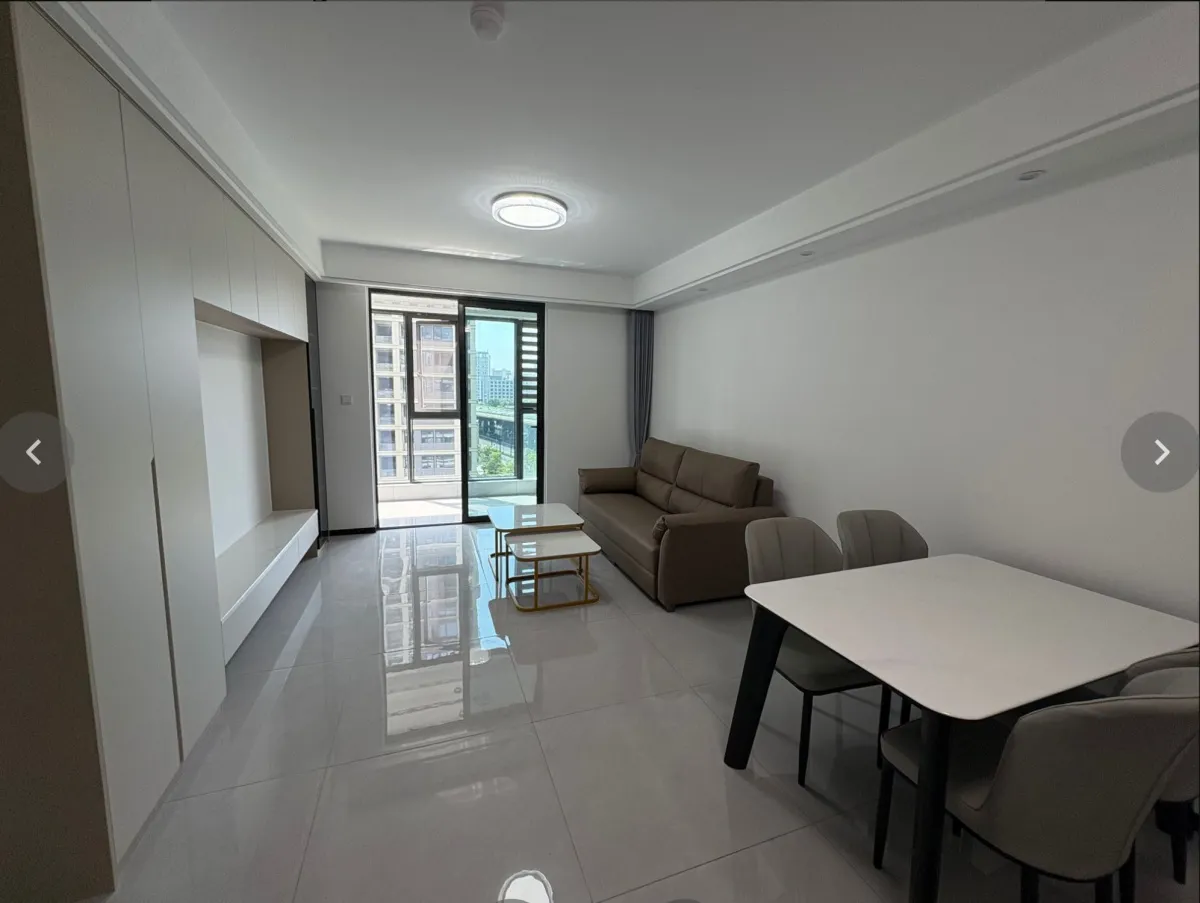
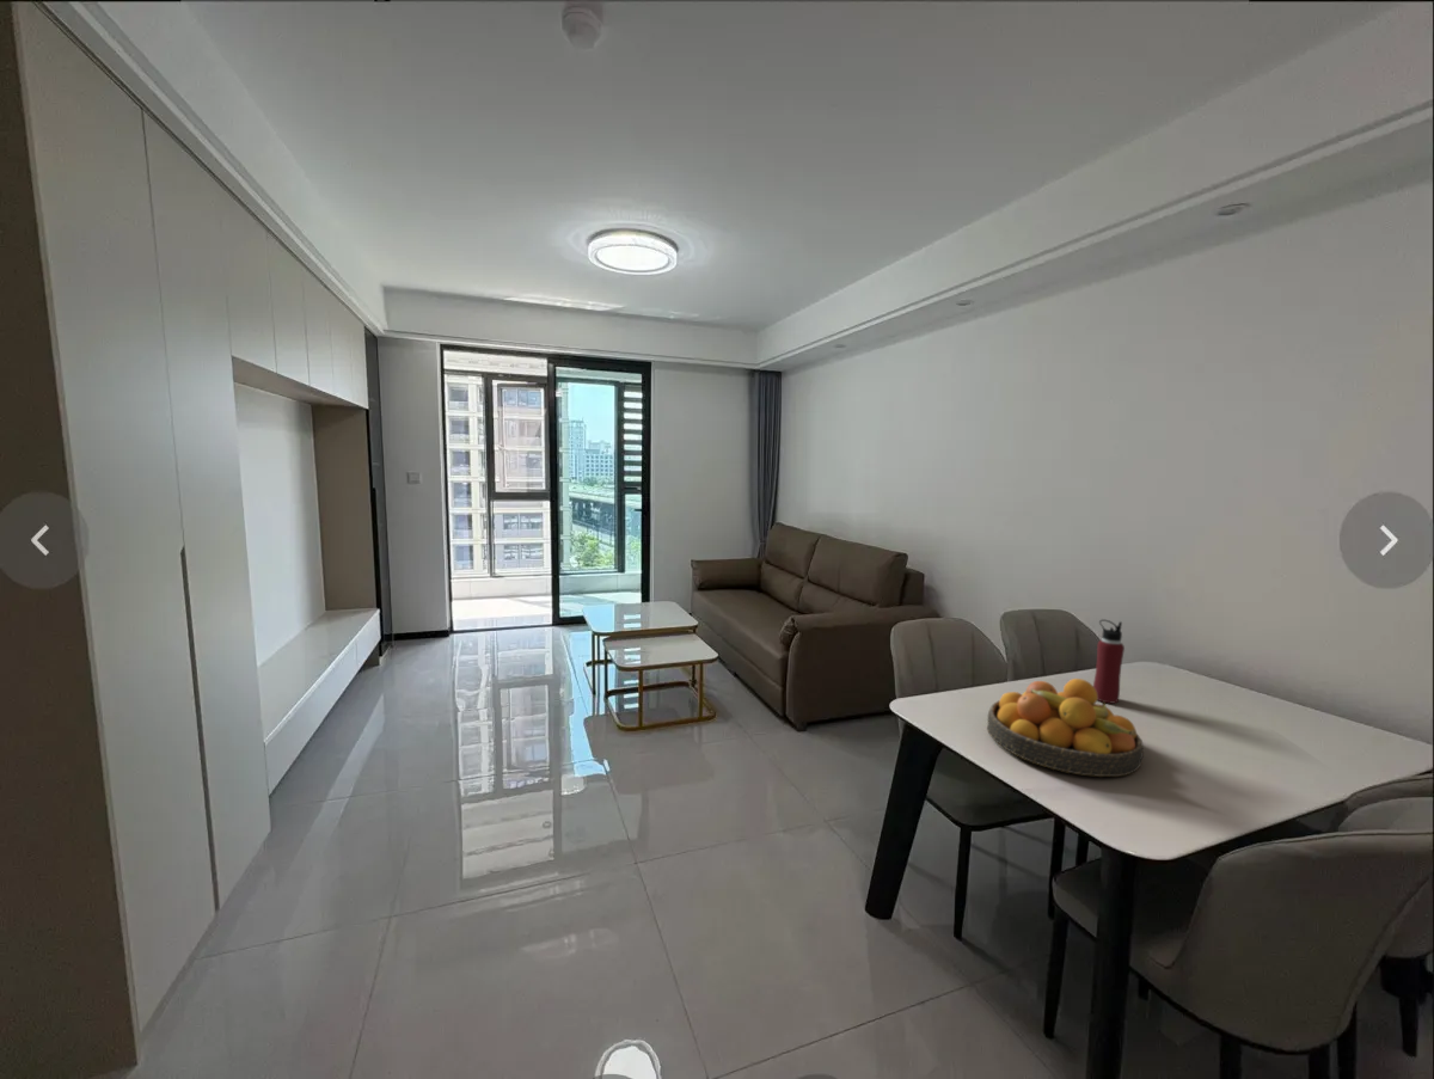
+ fruit bowl (1061, 715)
+ water bottle (1109, 660)
